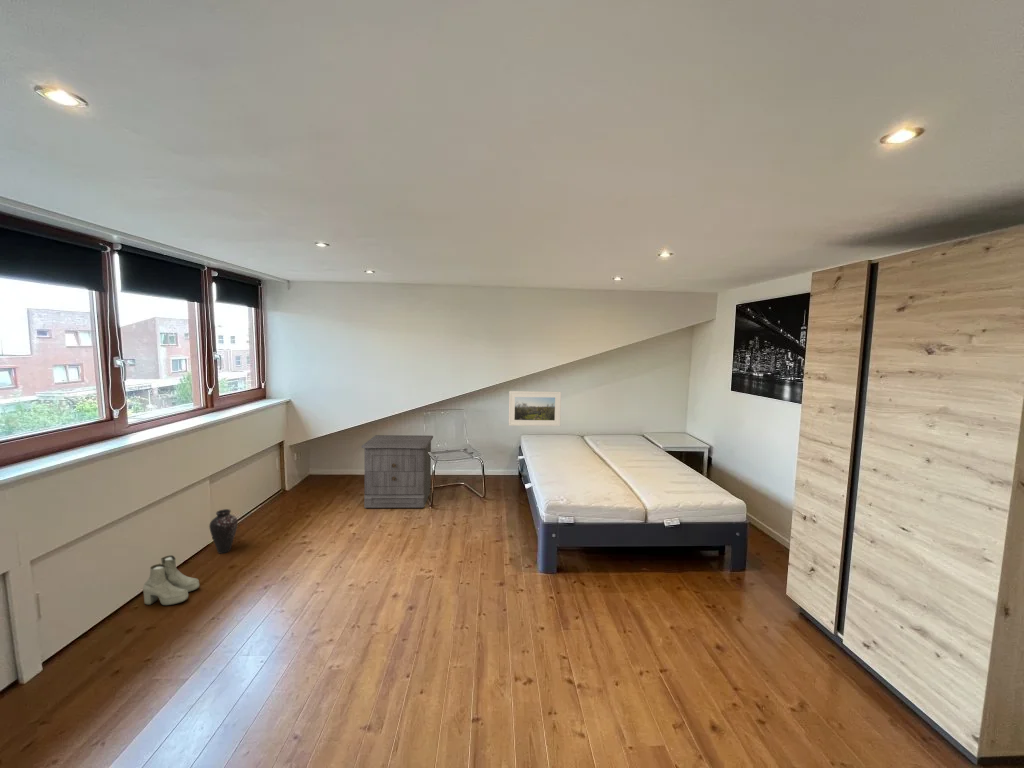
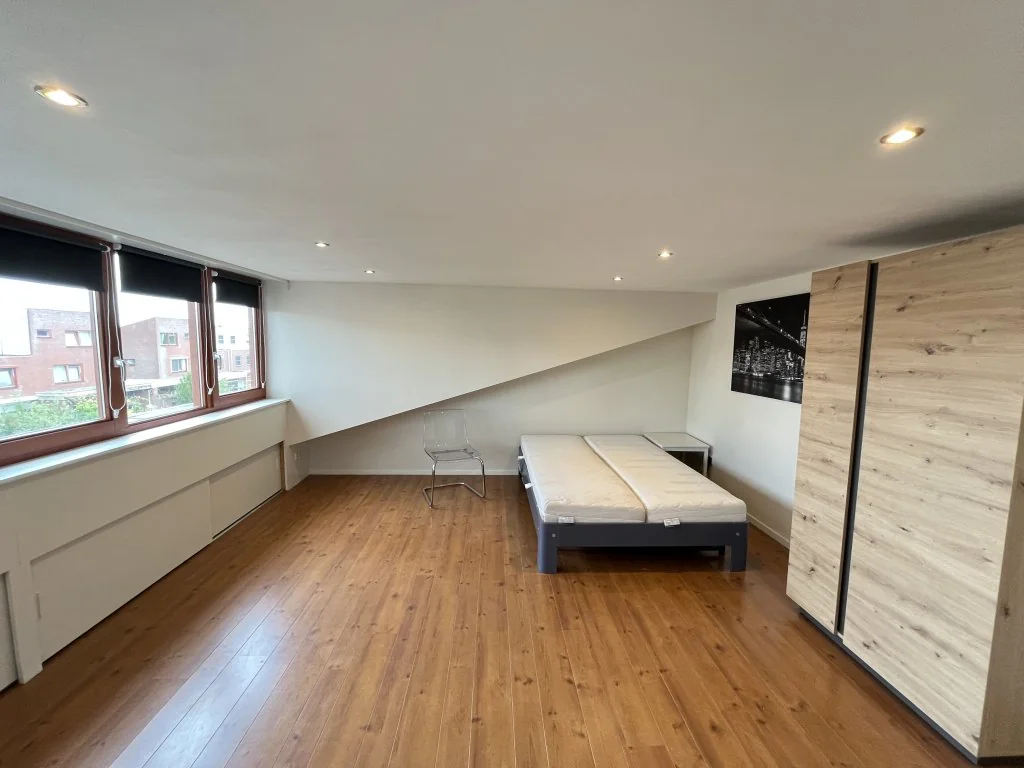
- nightstand (399, 470)
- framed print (534, 408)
- boots (171, 578)
- vase (223, 531)
